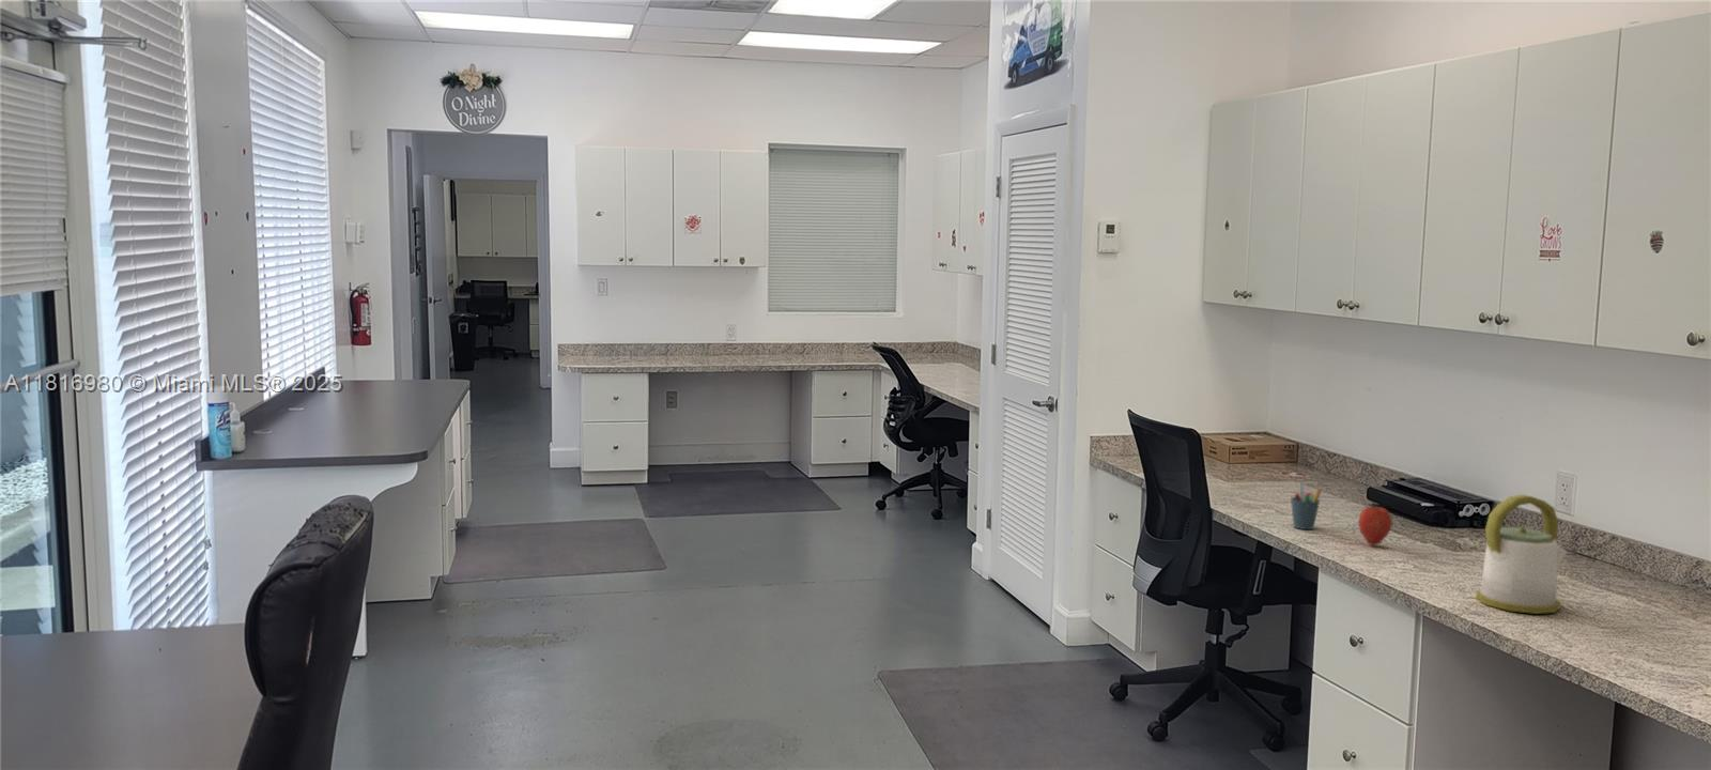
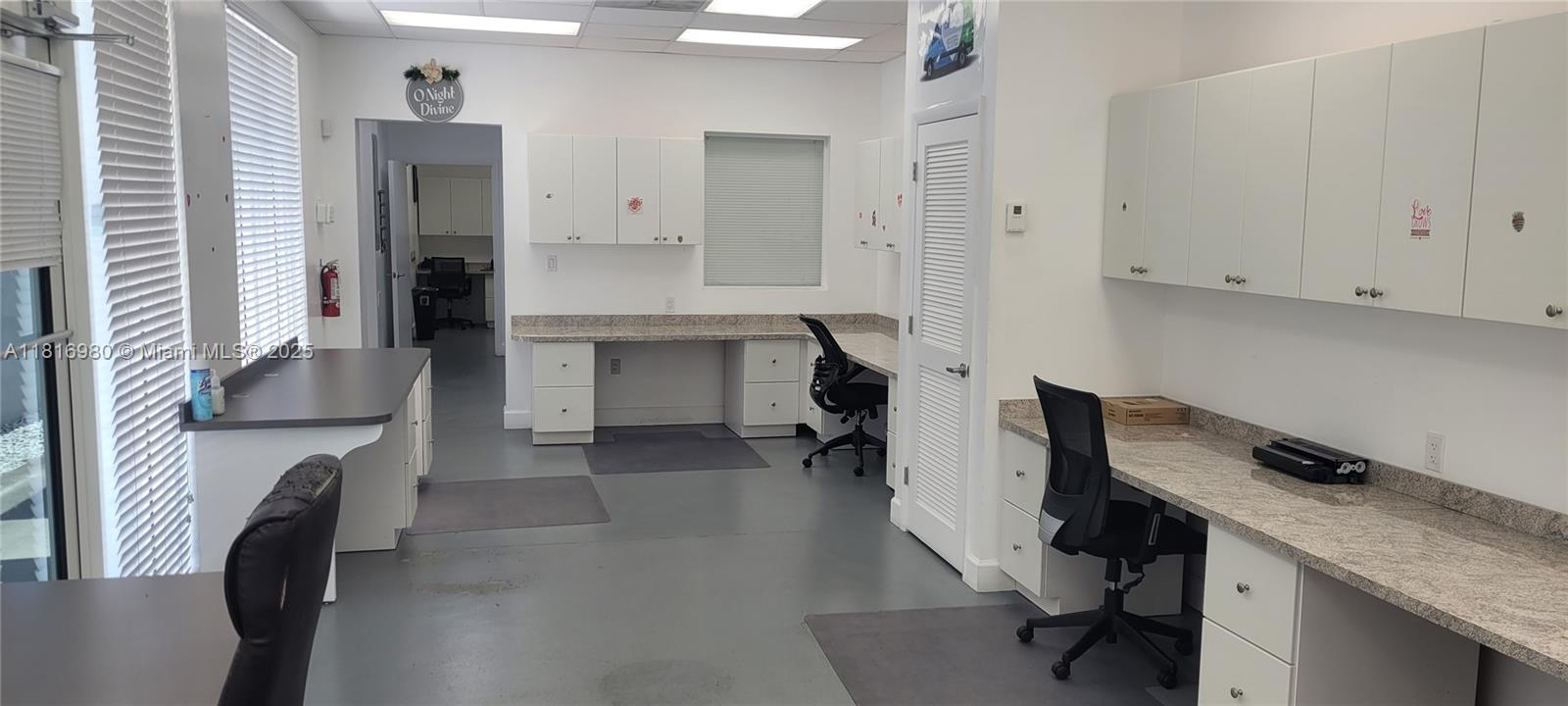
- apple (1374, 525)
- kettle (1527, 549)
- pen holder (1305, 506)
